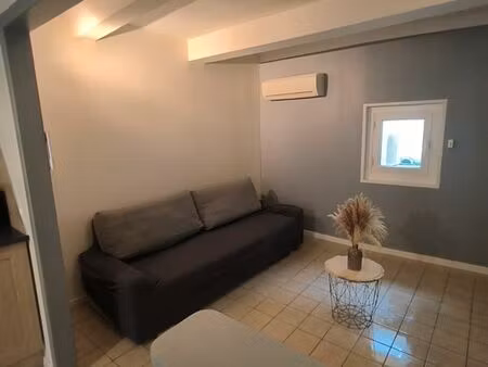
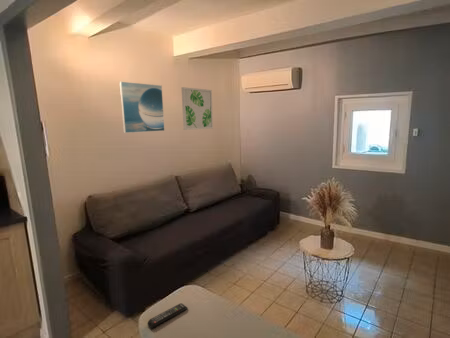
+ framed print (143, 108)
+ remote control (168, 314)
+ wall art (198, 109)
